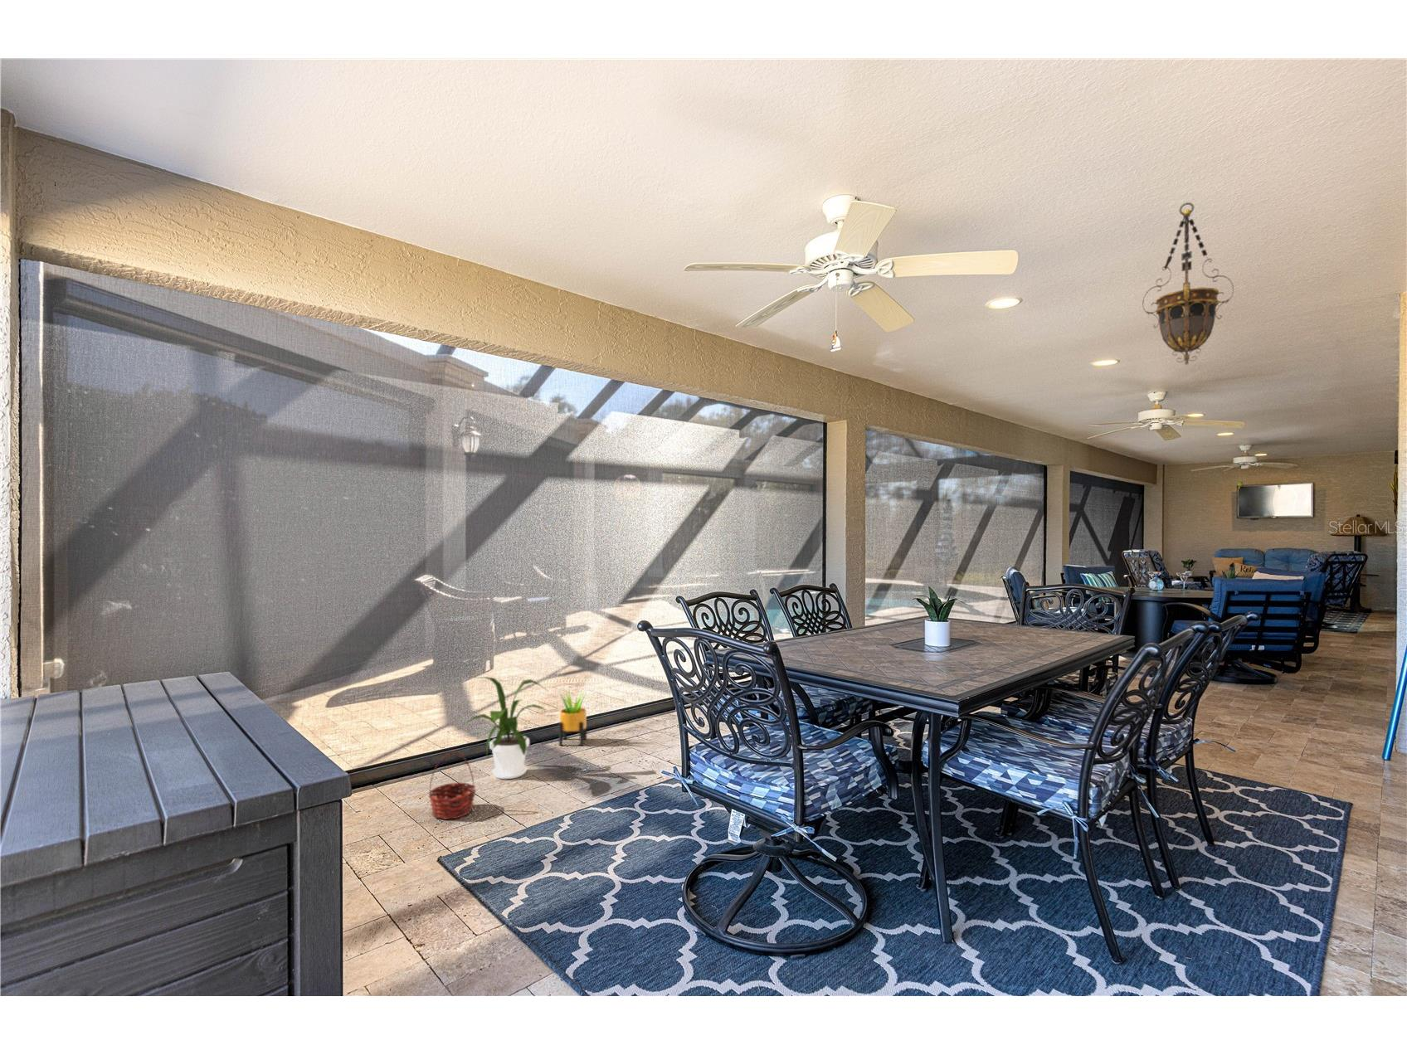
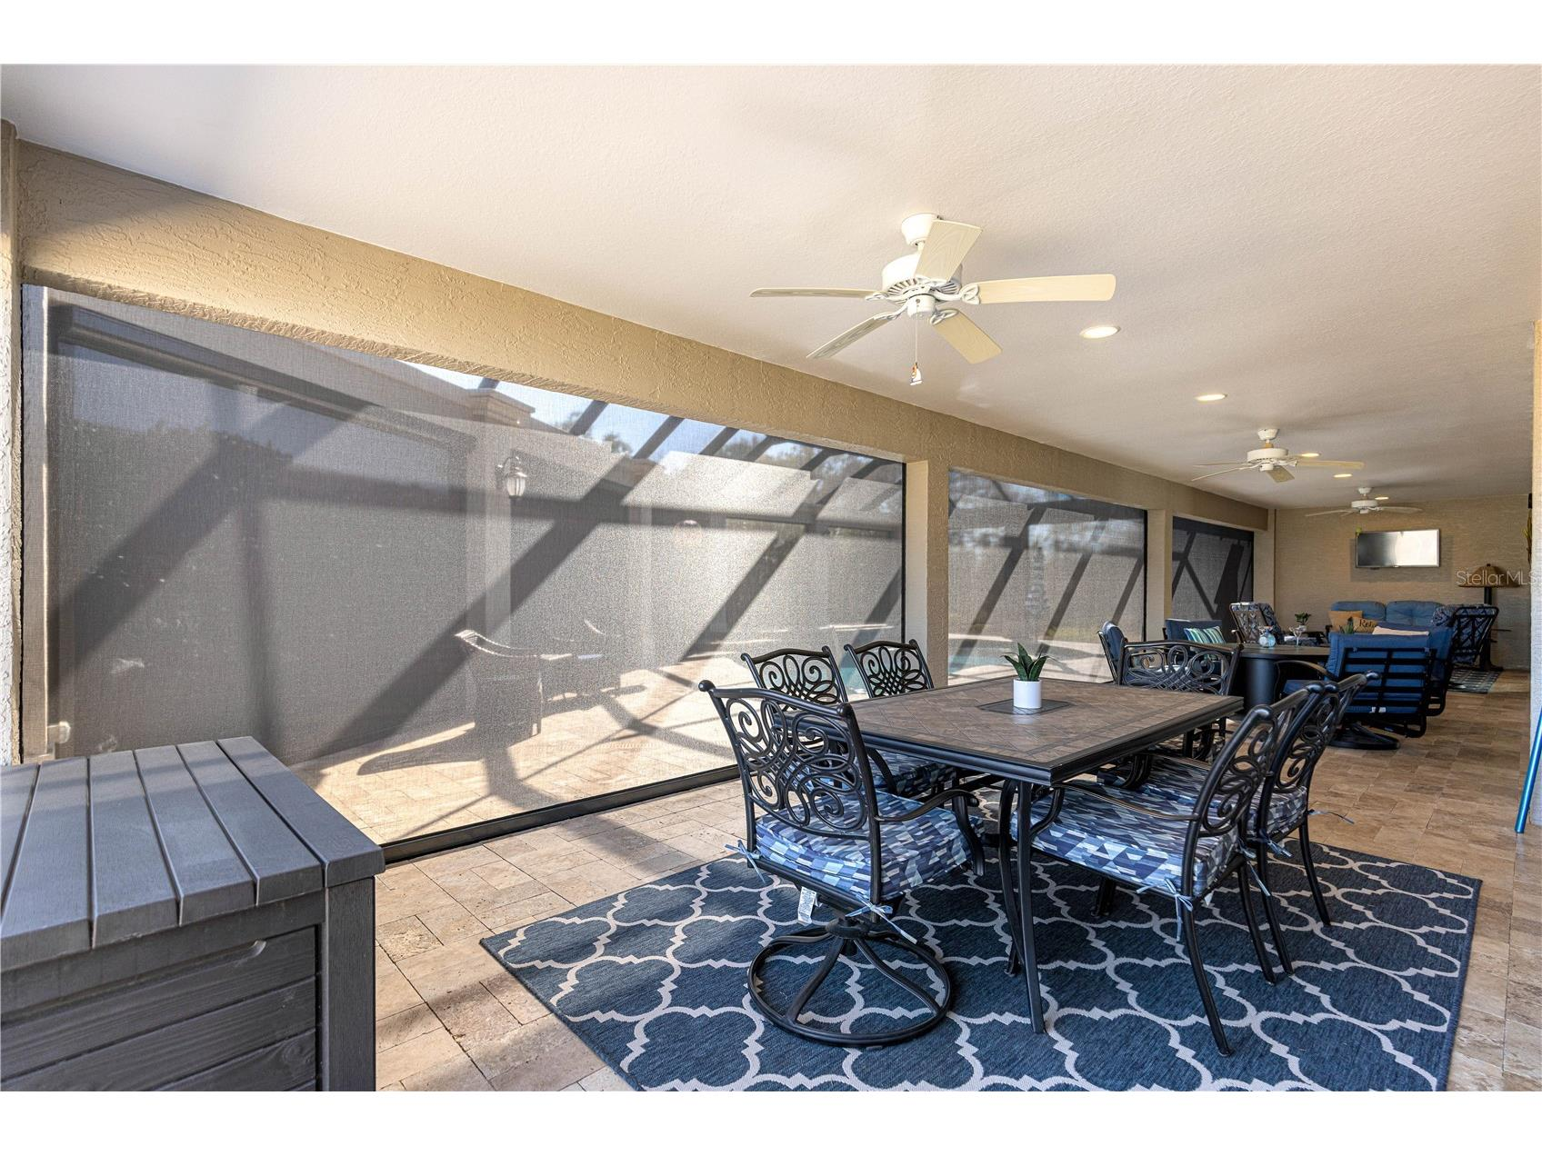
- house plant (507, 724)
- potted plant (573, 715)
- hanging lantern (1187, 284)
- basket (452, 783)
